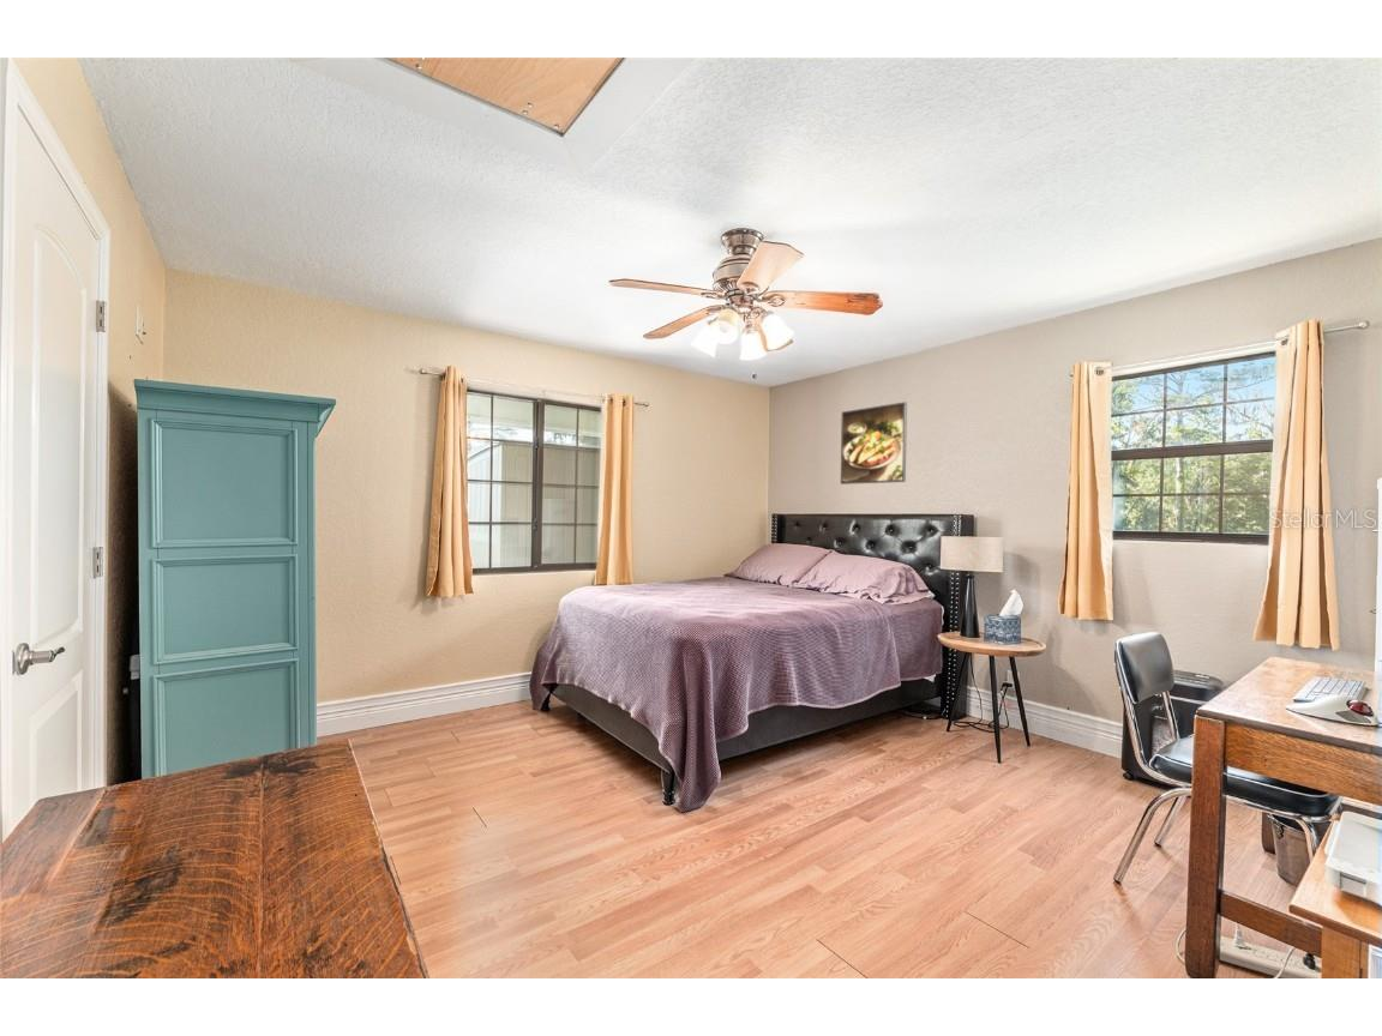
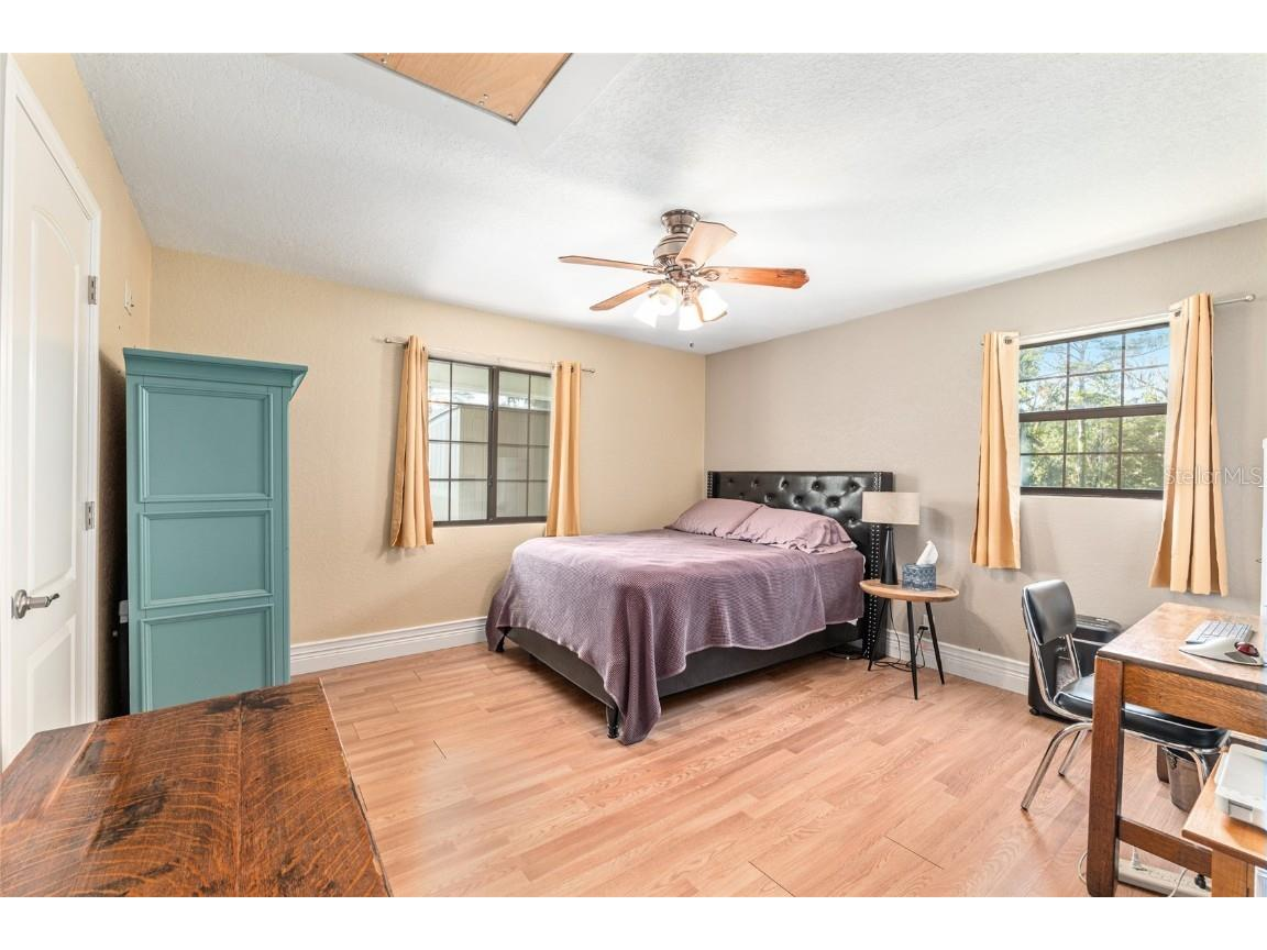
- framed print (871, 445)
